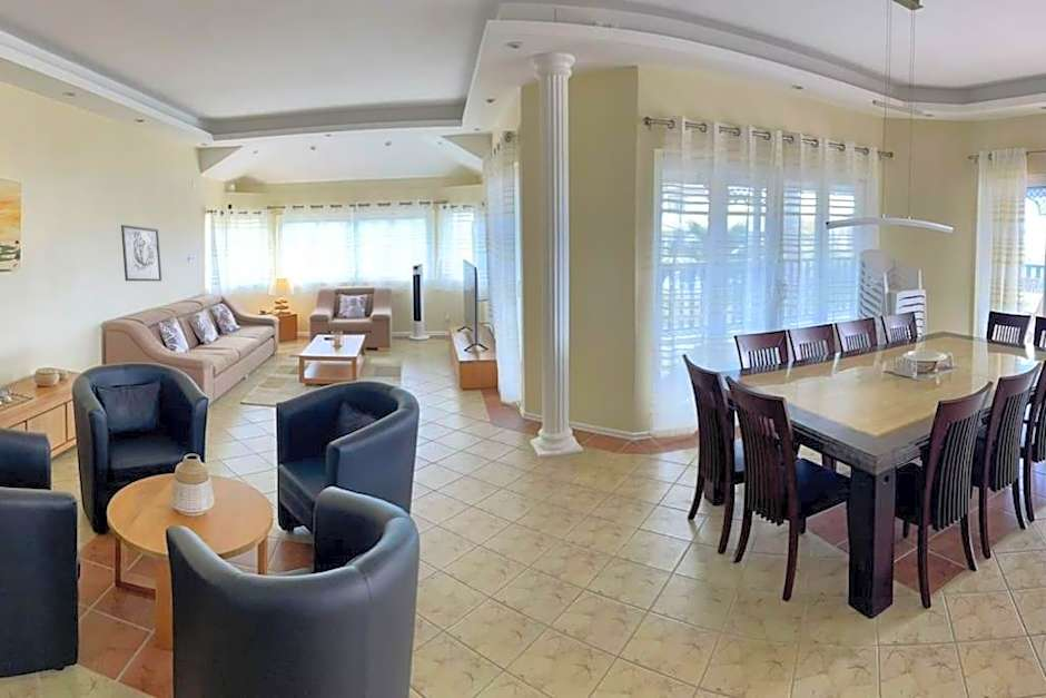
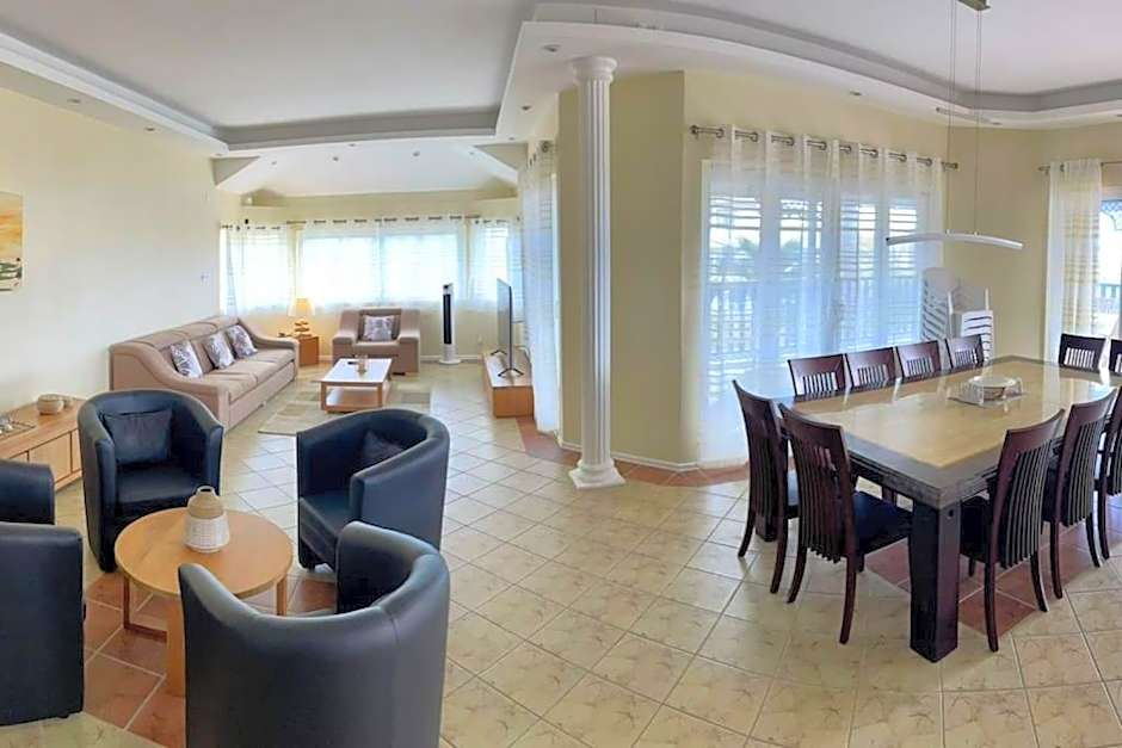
- wall art (142, 254)
